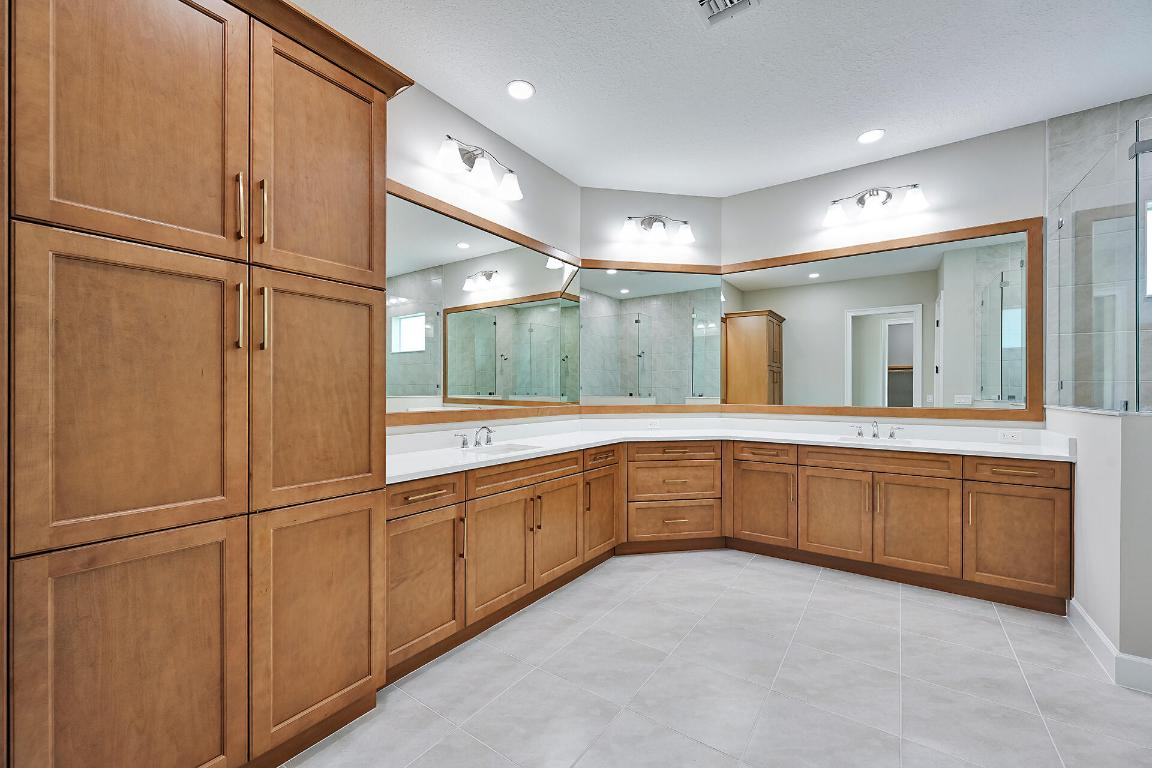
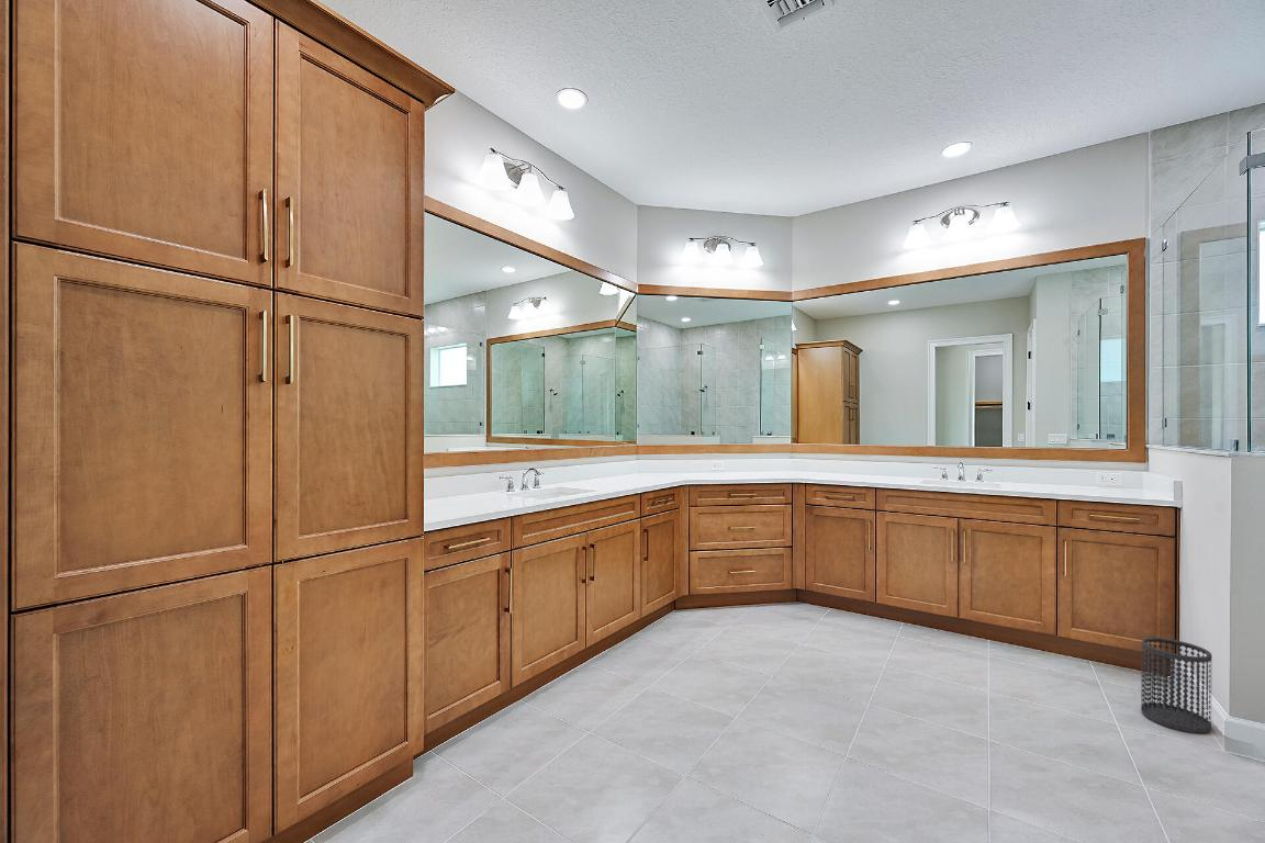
+ wastebasket (1174, 683)
